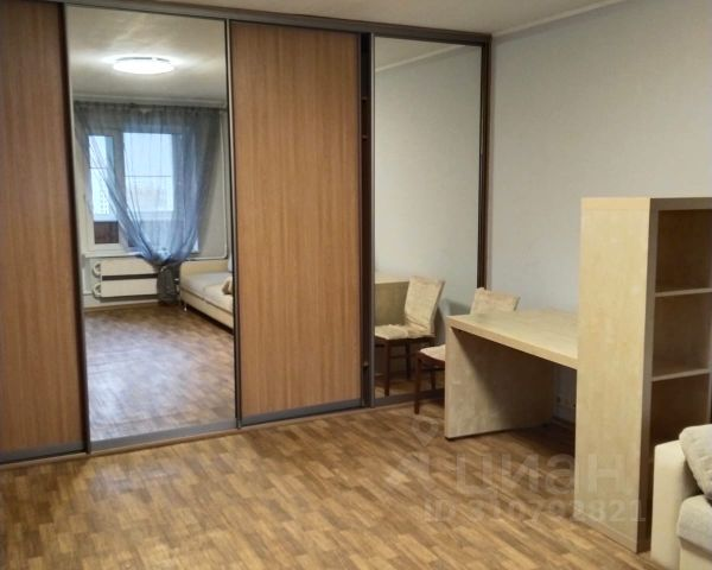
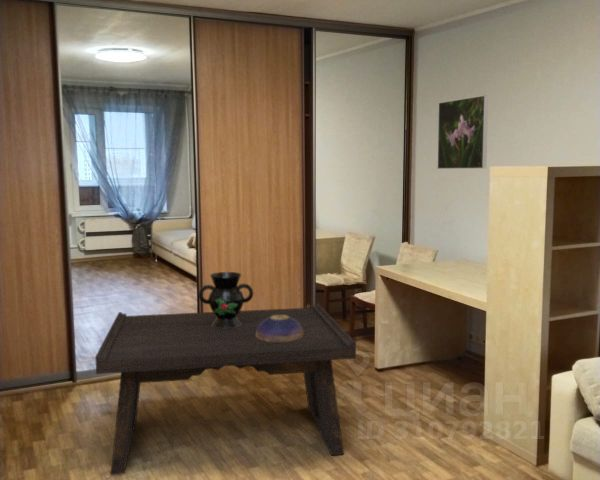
+ coffee table (218, 369)
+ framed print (461, 134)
+ decorative vase (226, 299)
+ decorative bowl (279, 325)
